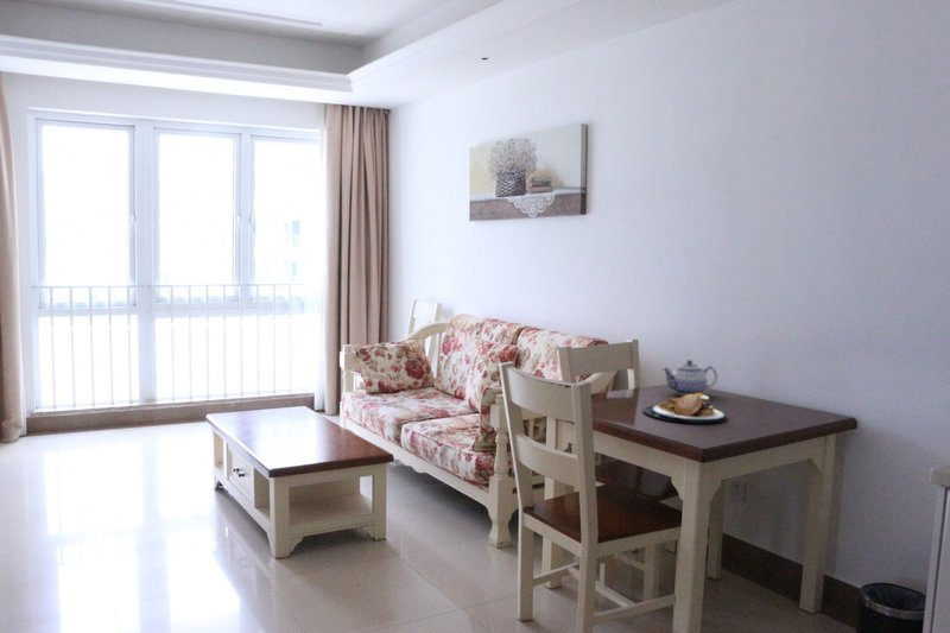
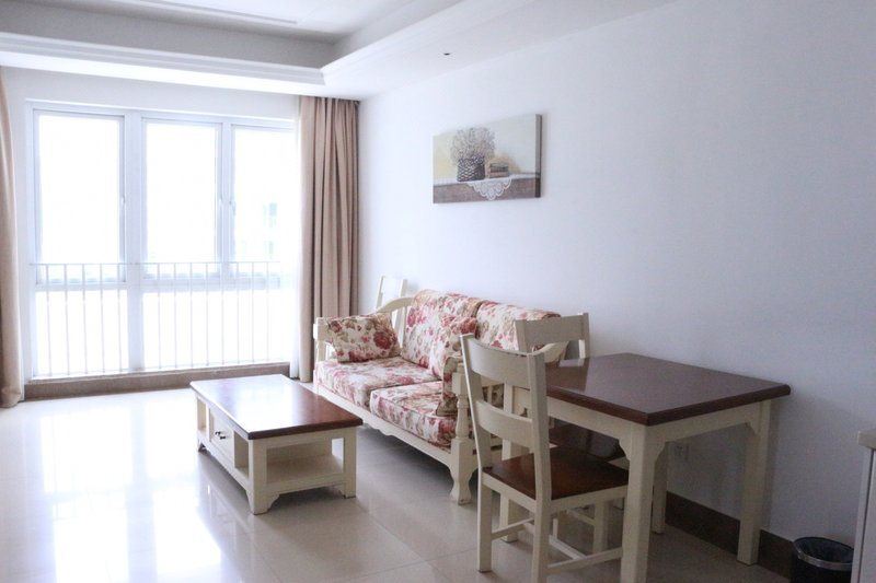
- plate (685, 403)
- teapot (689, 376)
